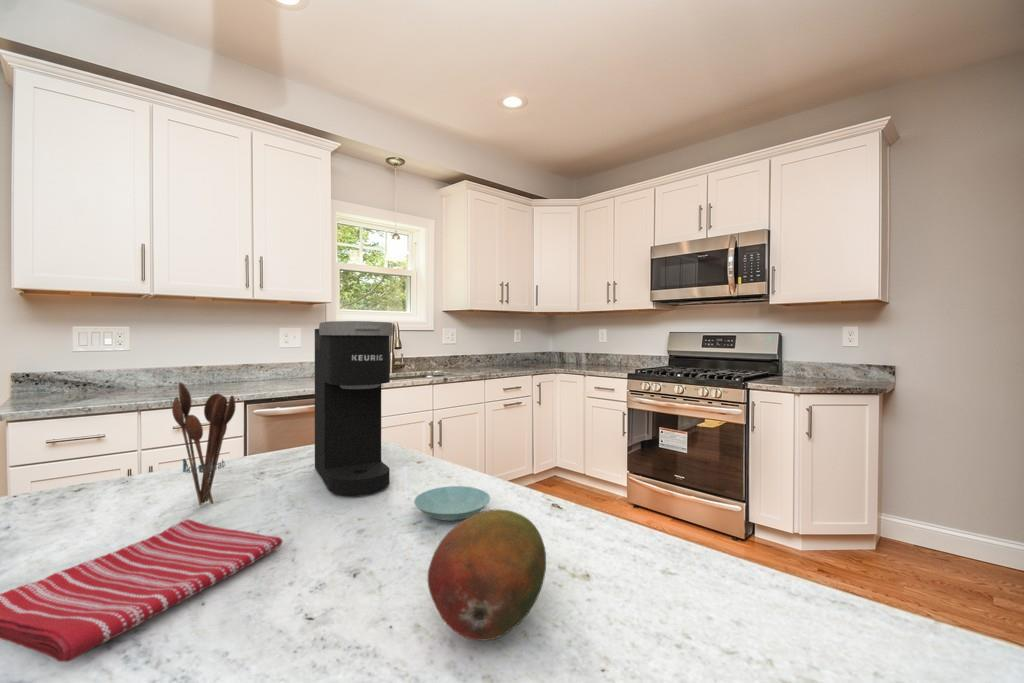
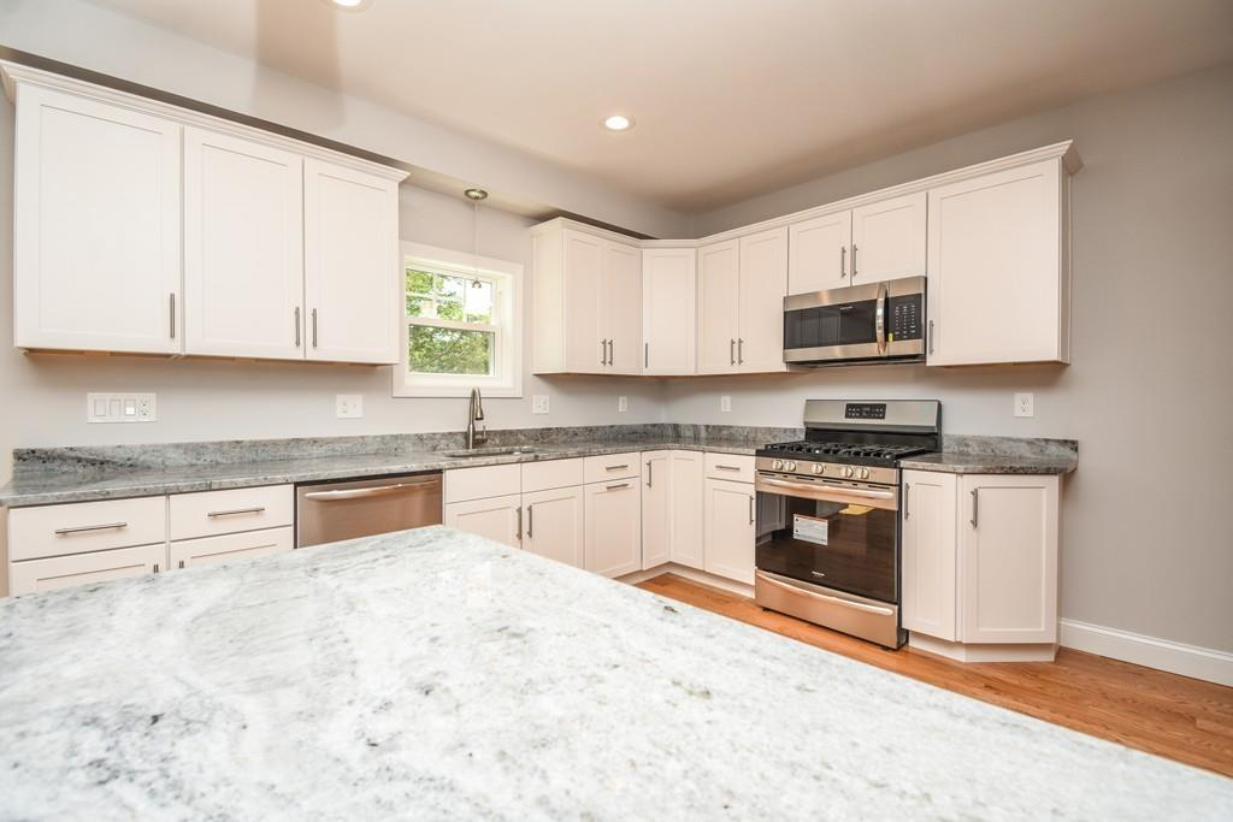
- coffee maker (350, 399)
- utensil holder (200, 445)
- saucer (452, 505)
- fruit (490, 565)
- dish towel (143, 573)
